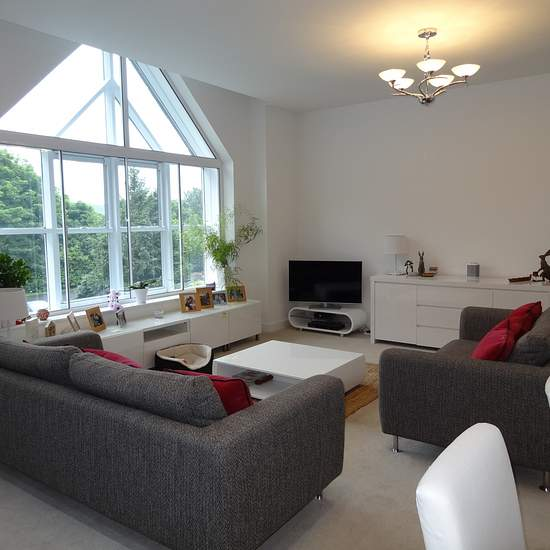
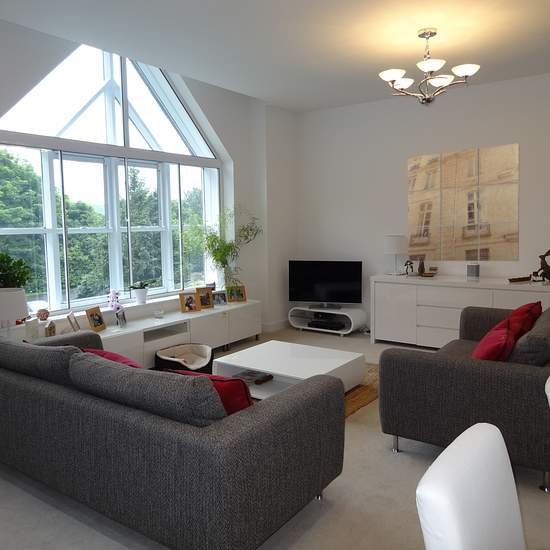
+ wall art (459, 206)
